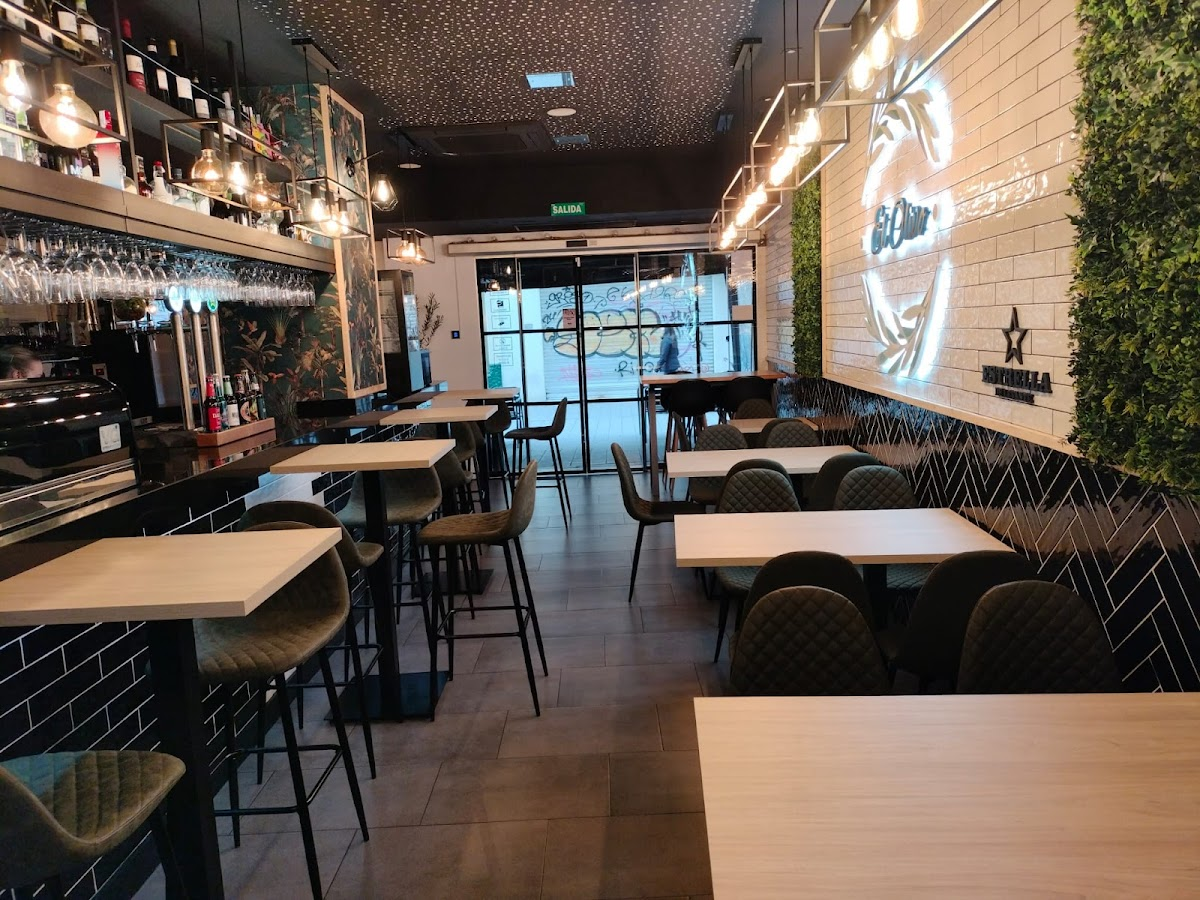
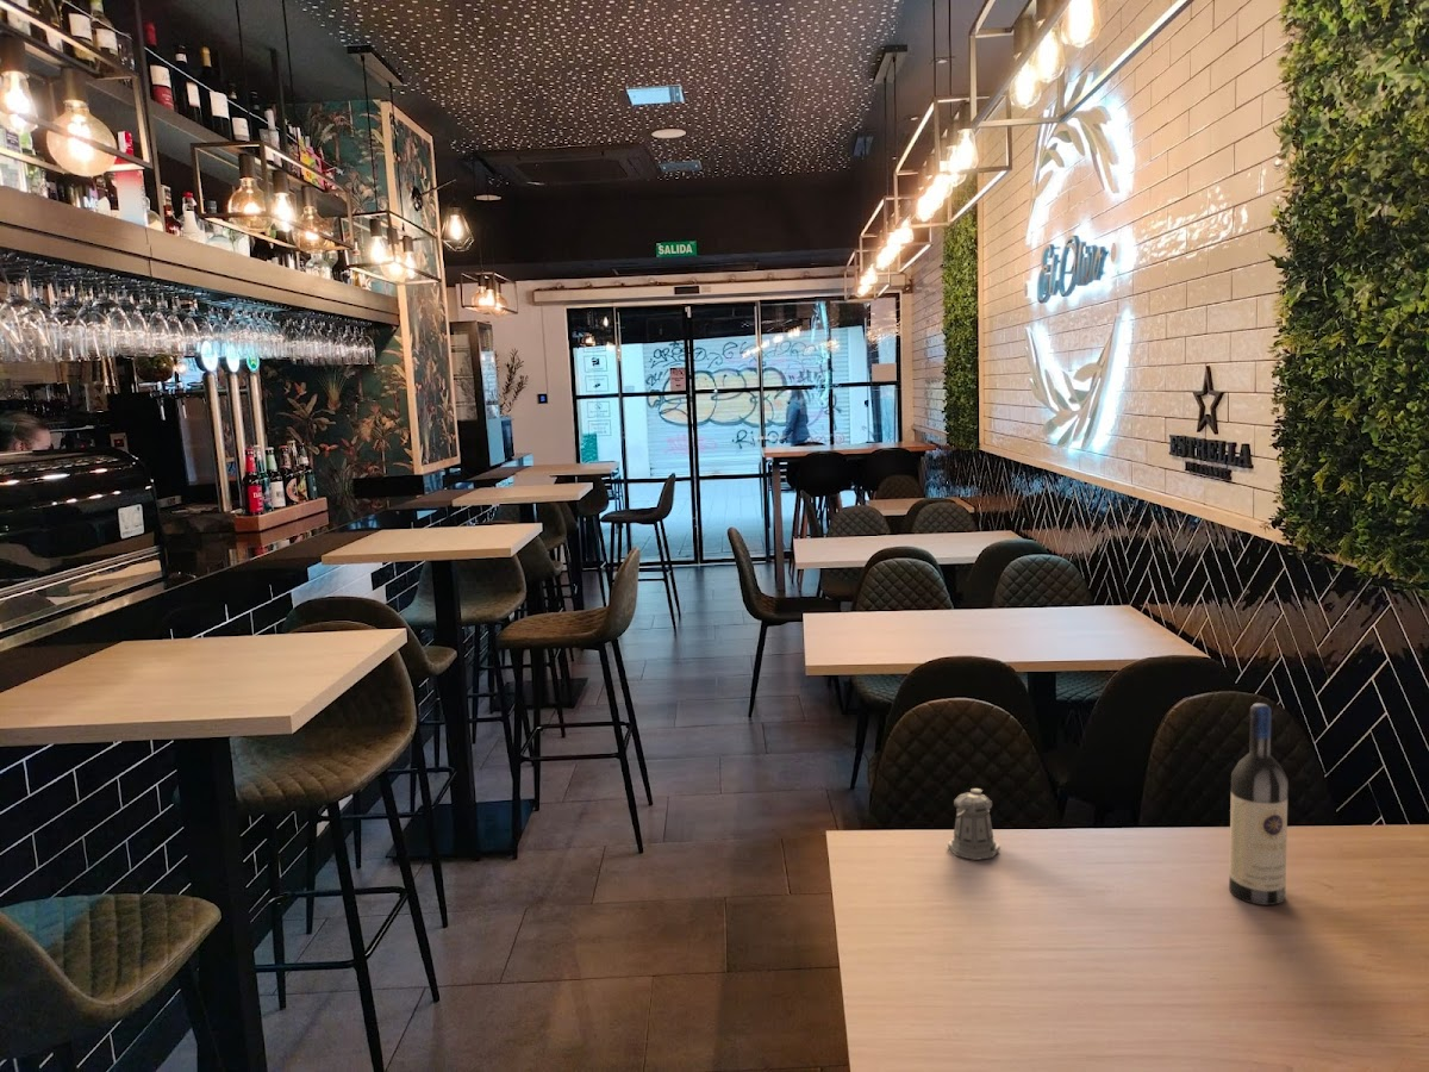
+ wine bottle (1259, 799)
+ pepper shaker (971, 822)
